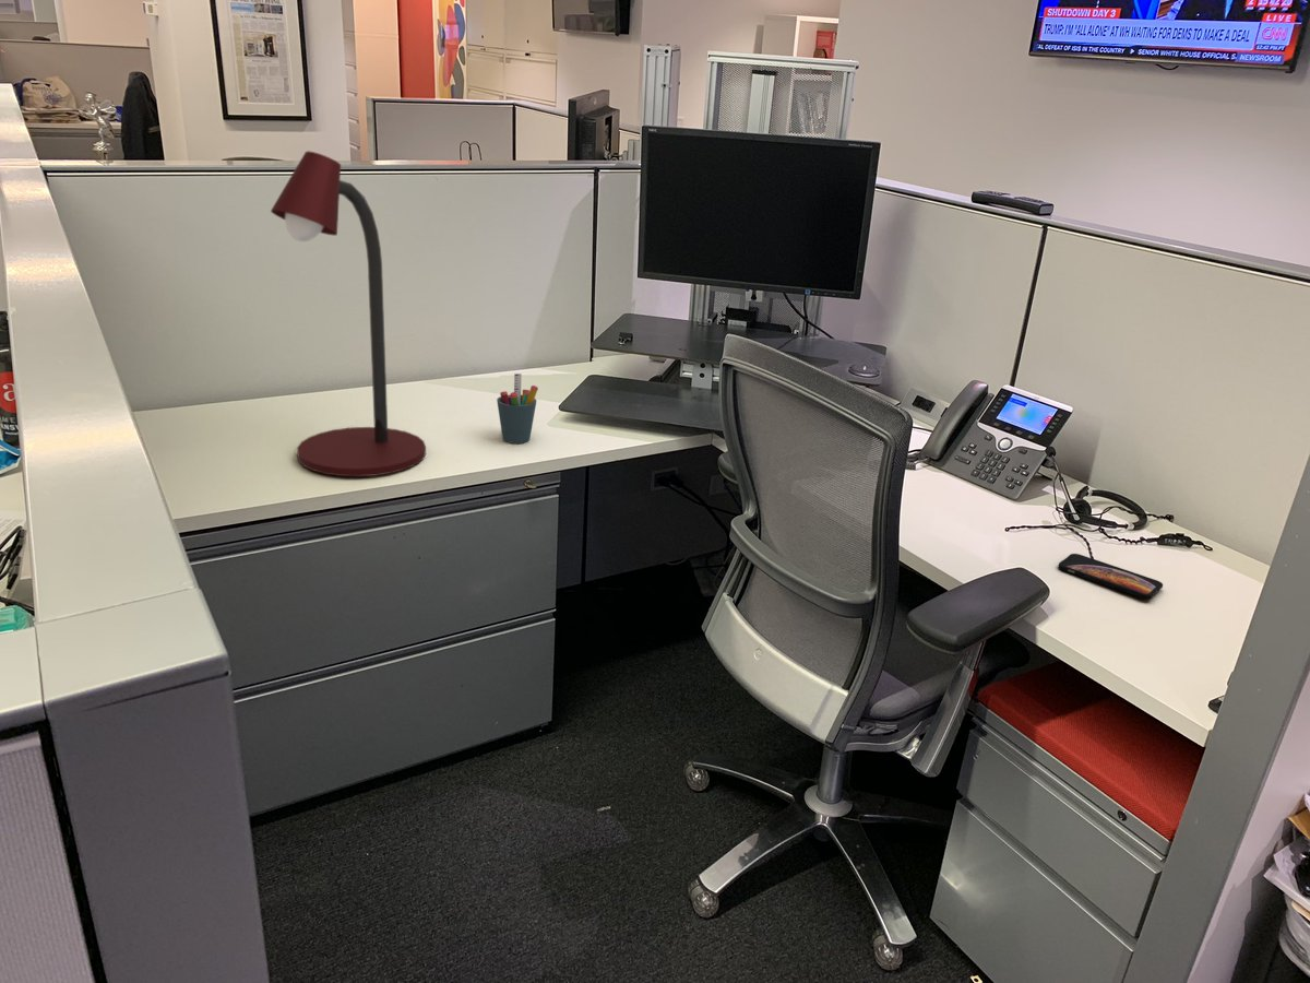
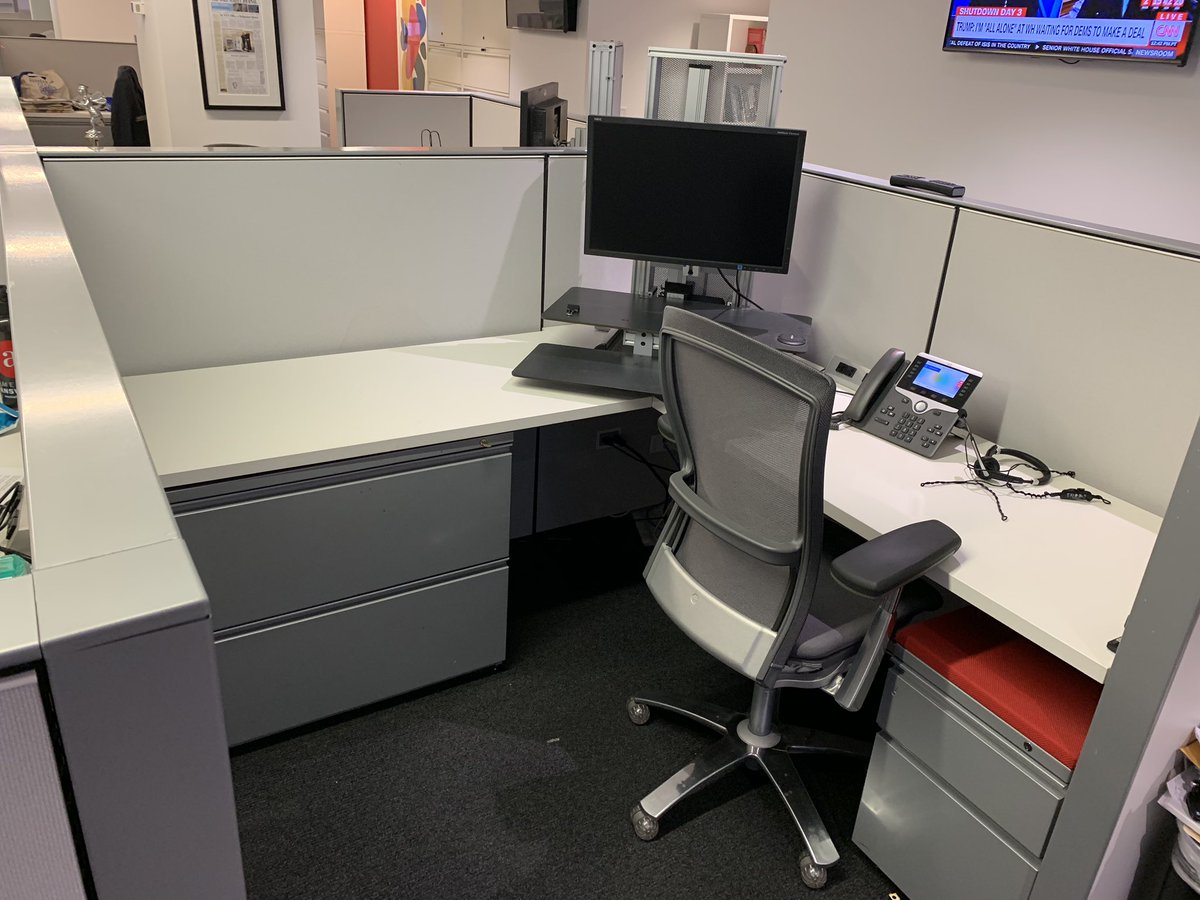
- desk lamp (369, 308)
- smartphone (1109, 576)
- pen holder (516, 408)
